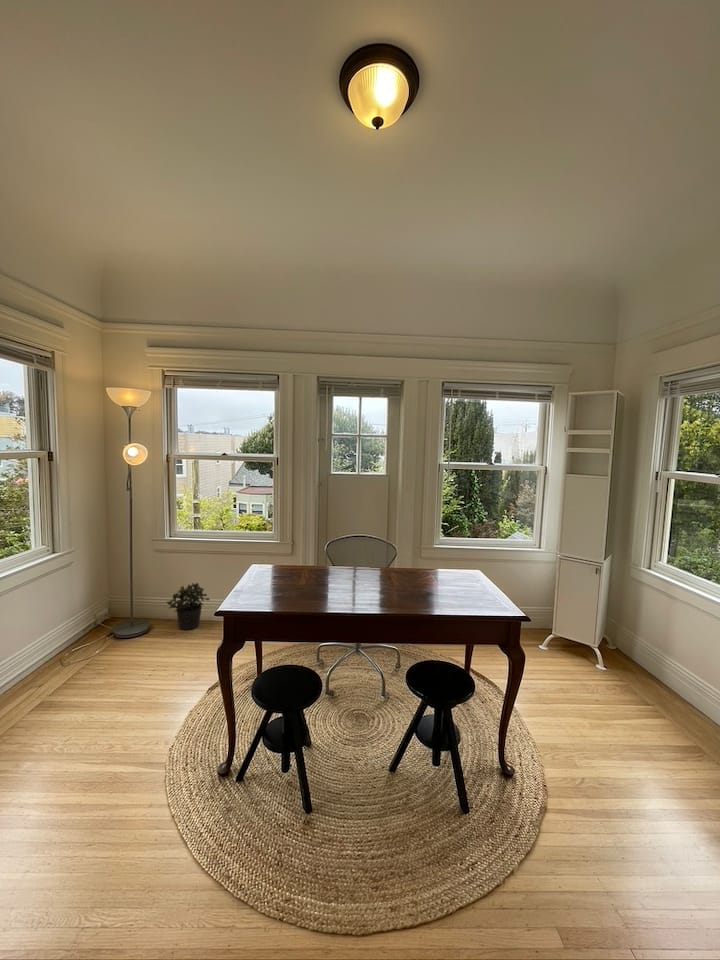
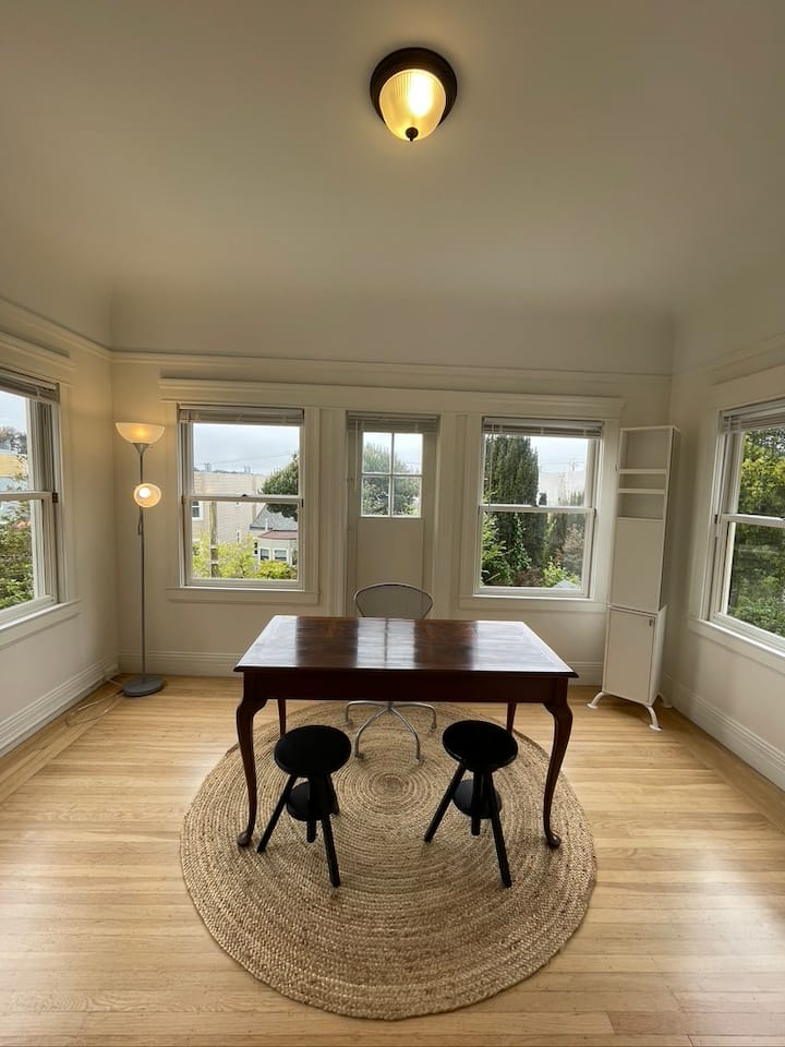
- potted plant (191, 604)
